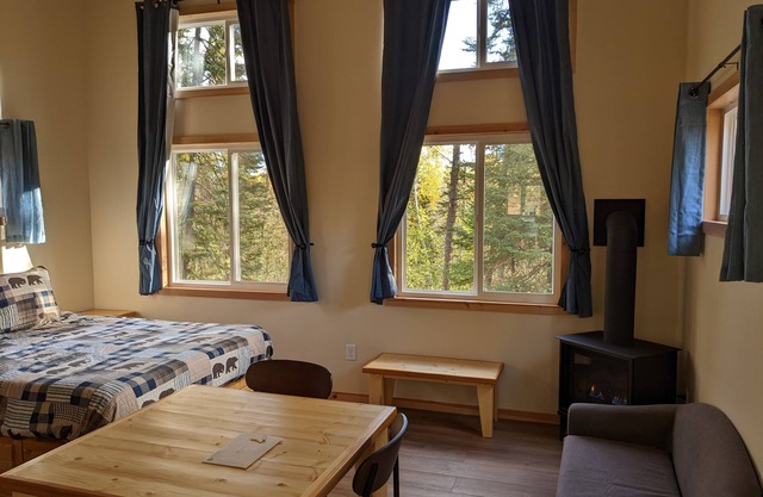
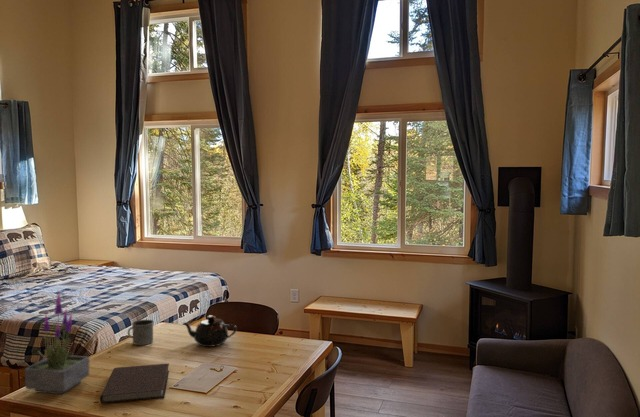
+ teapot (209, 329)
+ mug (140, 332)
+ notebook (137, 382)
+ potted plant (57, 339)
